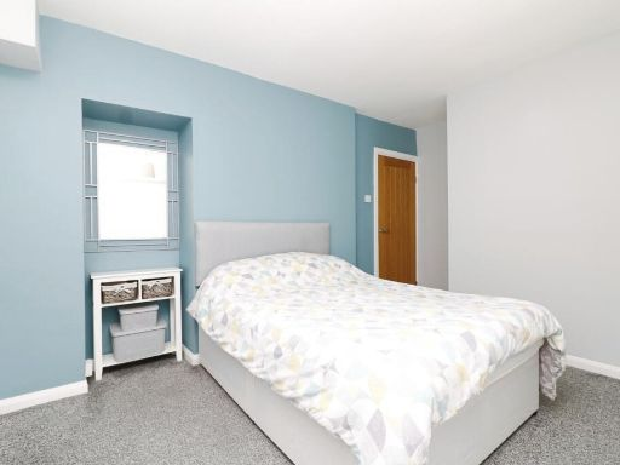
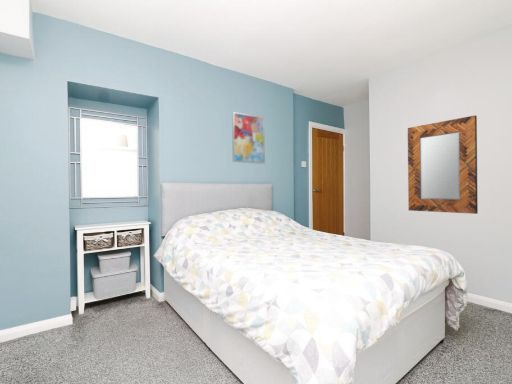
+ wall art (248, 138)
+ home mirror (439, 167)
